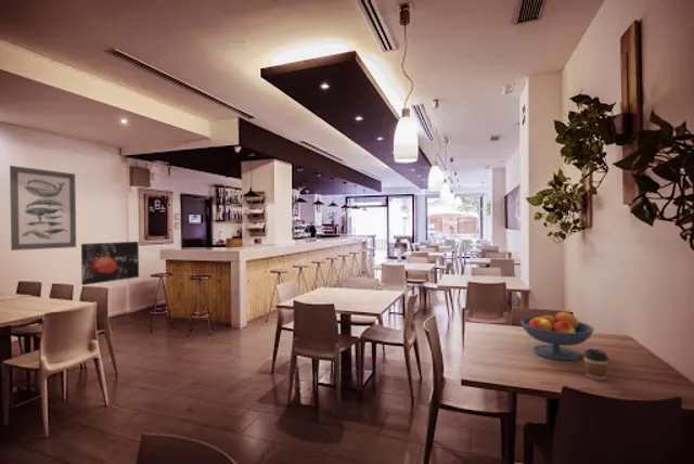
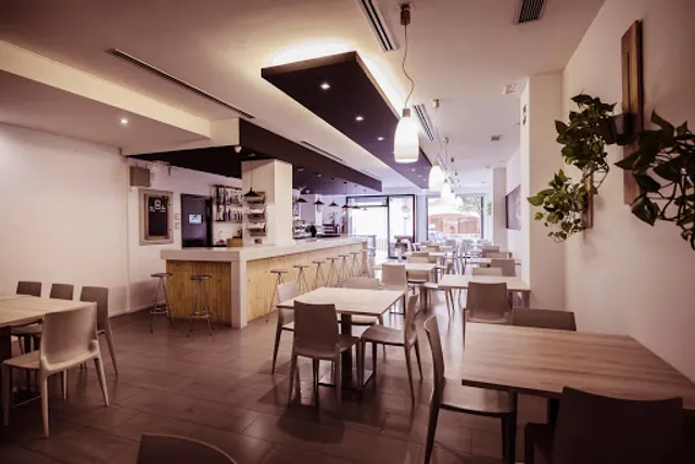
- wall art (44, 209)
- coffee cup (595, 363)
- fruit bowl (555, 333)
- wall art (112, 261)
